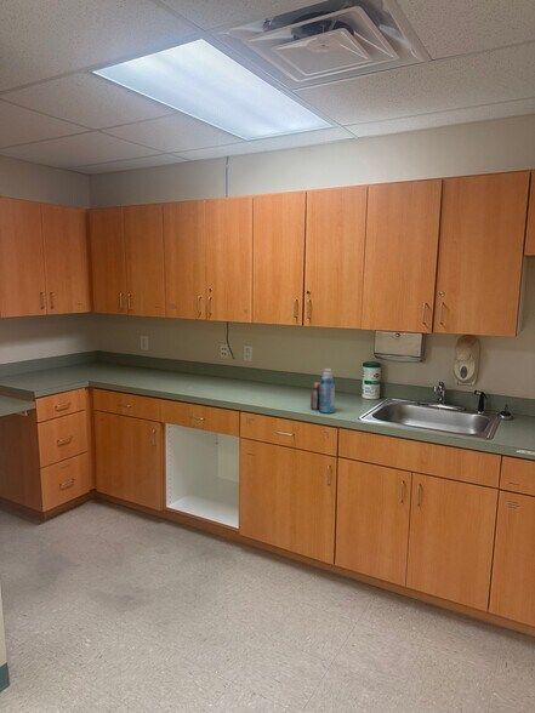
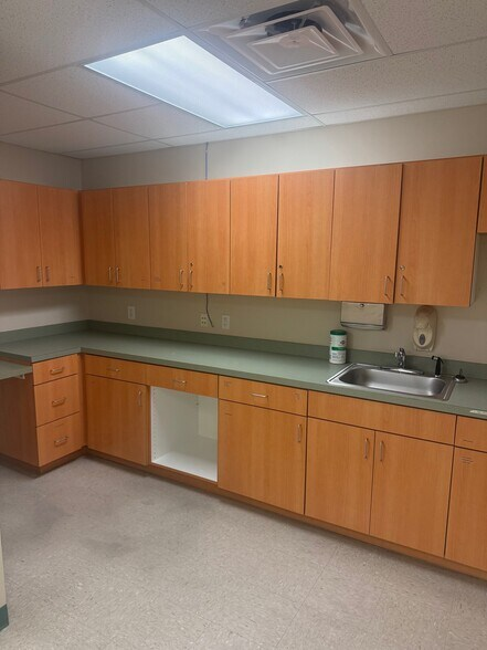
- bottle (323, 389)
